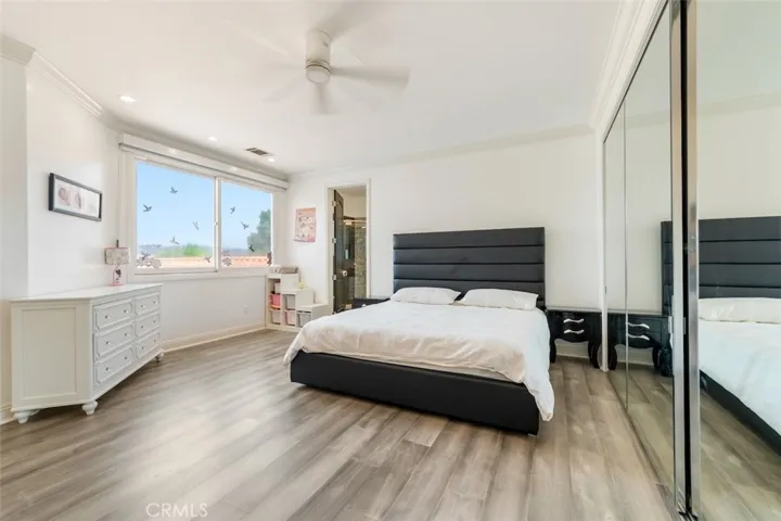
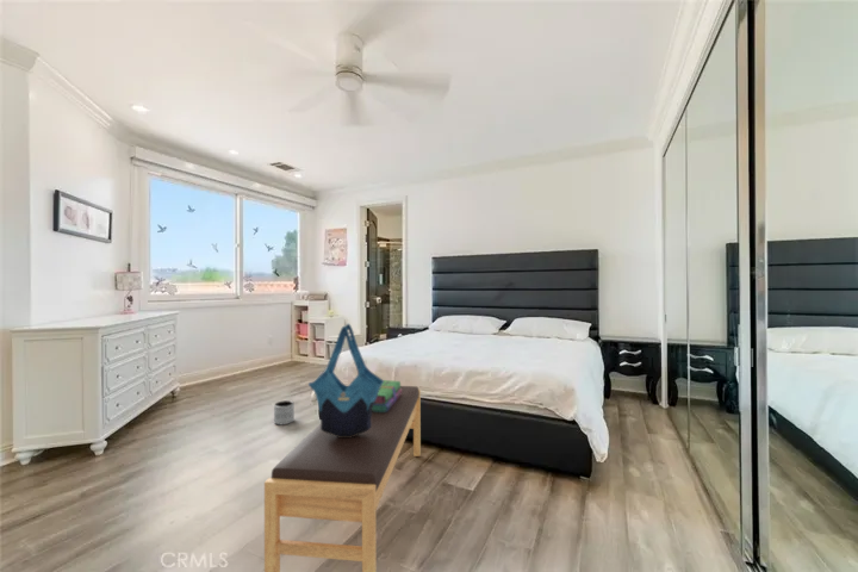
+ tote bag (343, 384)
+ stack of books (377, 396)
+ planter (284, 412)
+ bench (366, 460)
